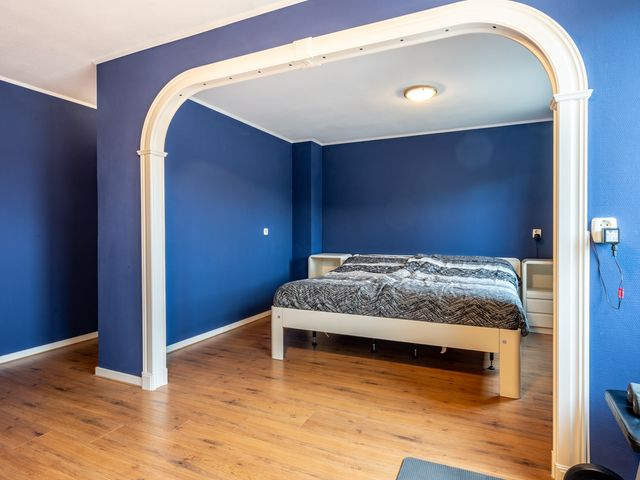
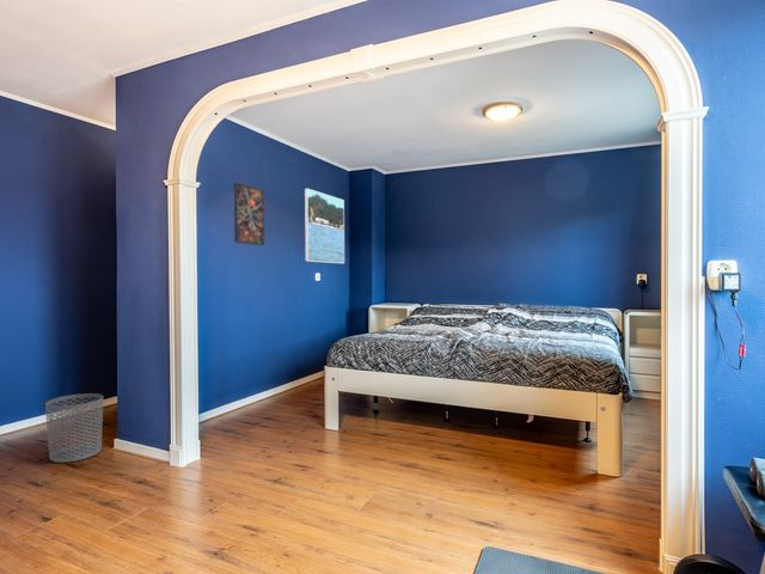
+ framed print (250, 215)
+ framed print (325, 228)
+ waste bin (75, 427)
